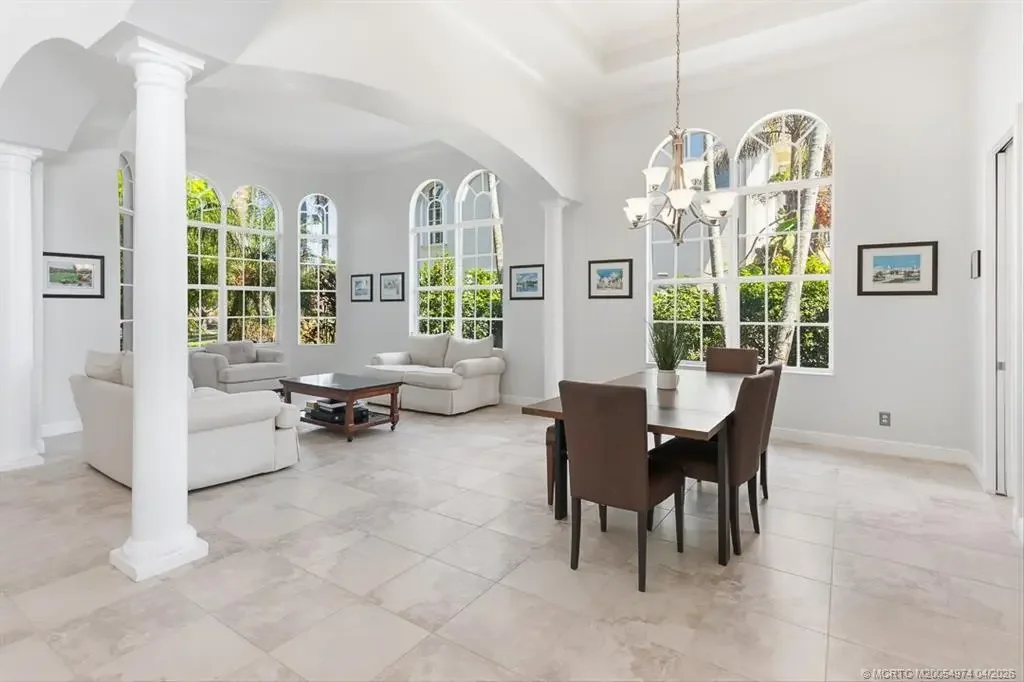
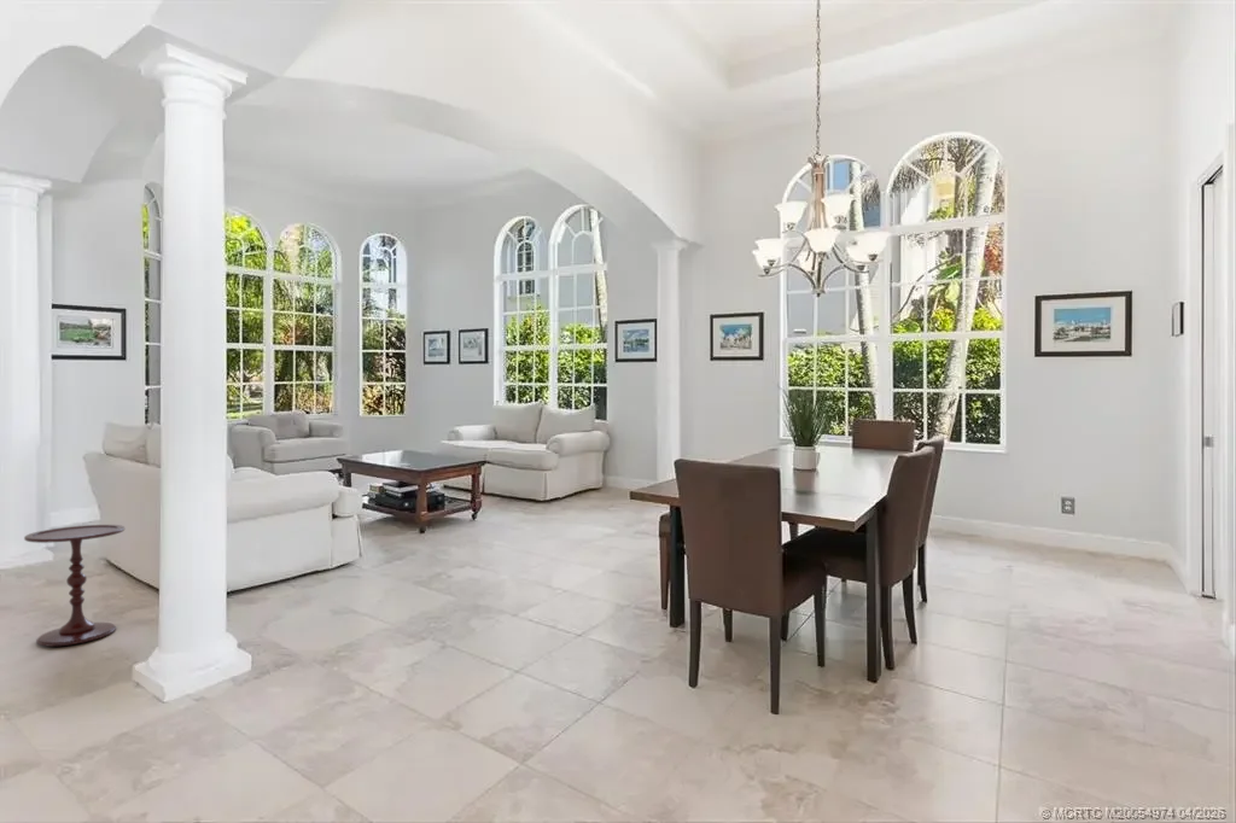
+ side table (76, 583)
